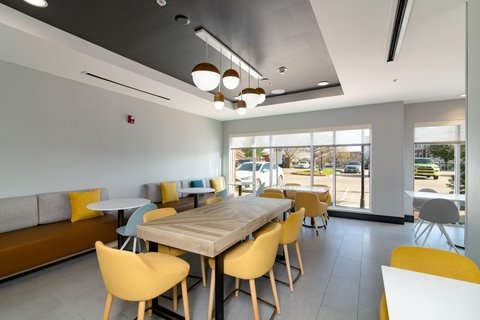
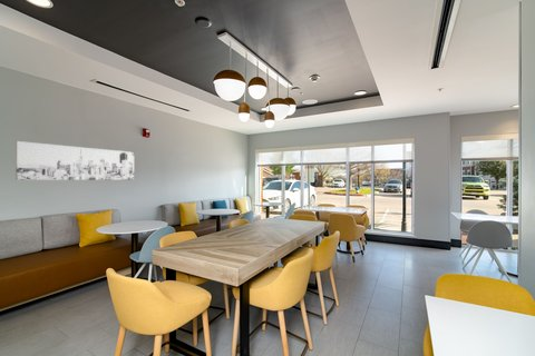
+ wall art (85, 164)
